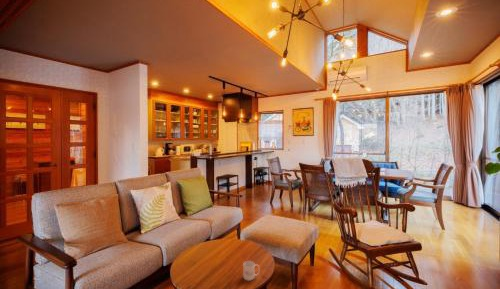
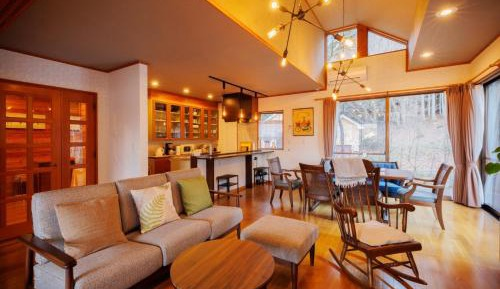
- mug (251, 270)
